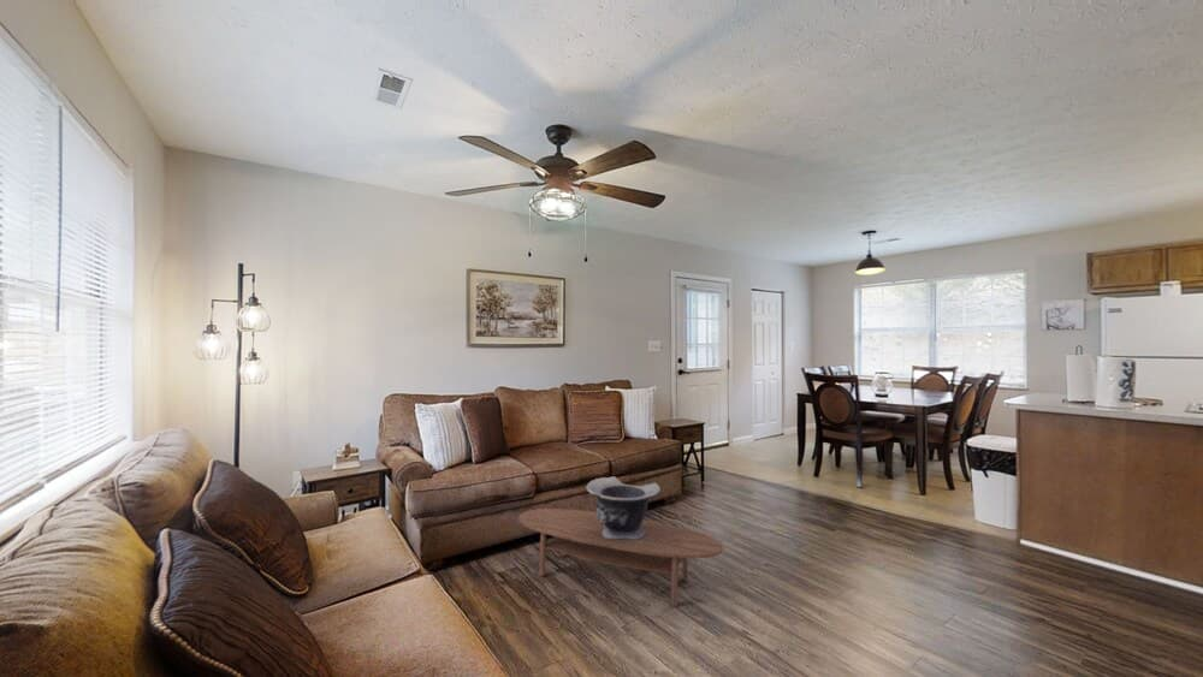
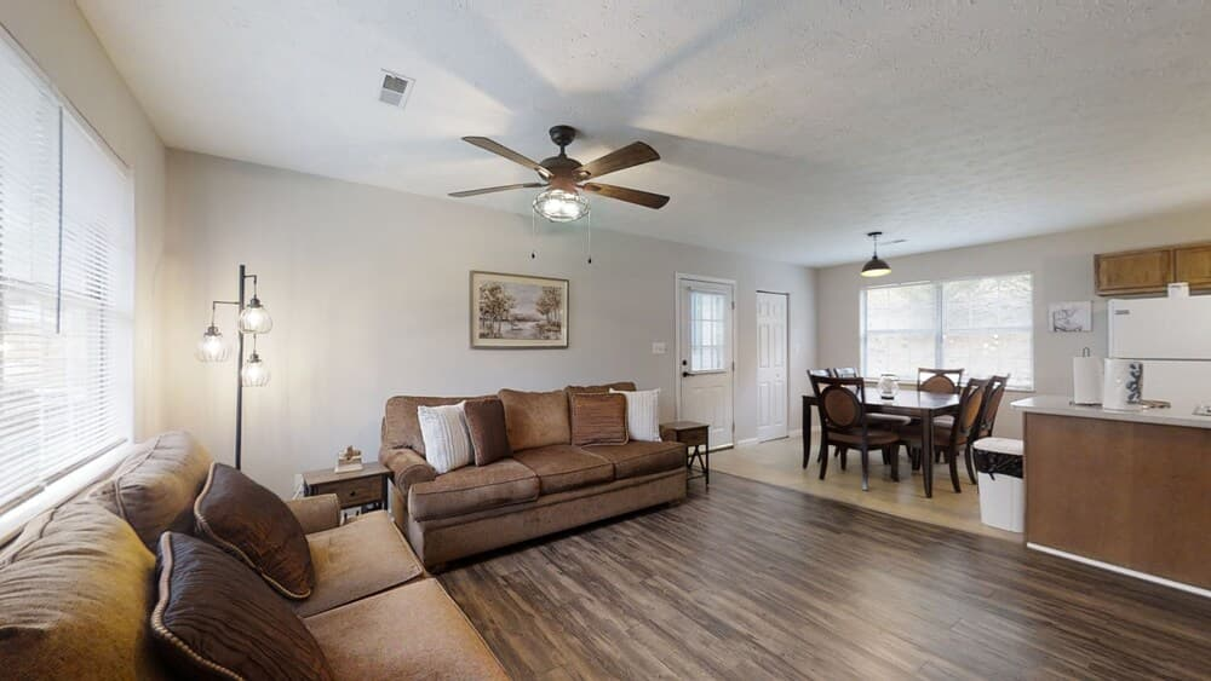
- decorative bowl (621, 509)
- coffee table (612, 553)
